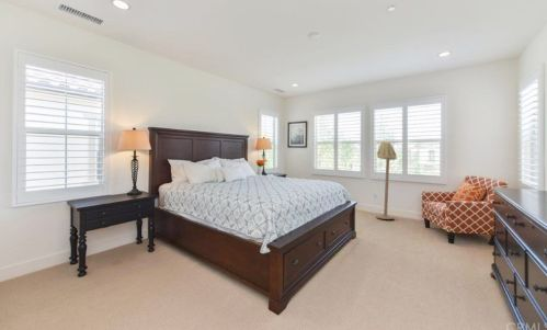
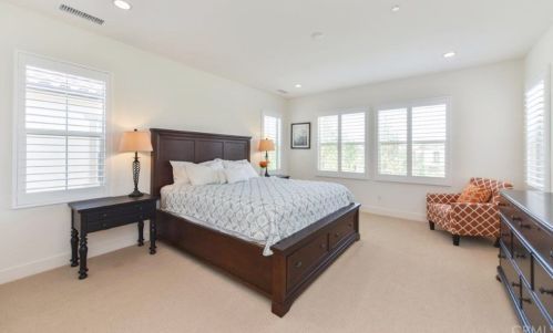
- floor lamp (386, 179)
